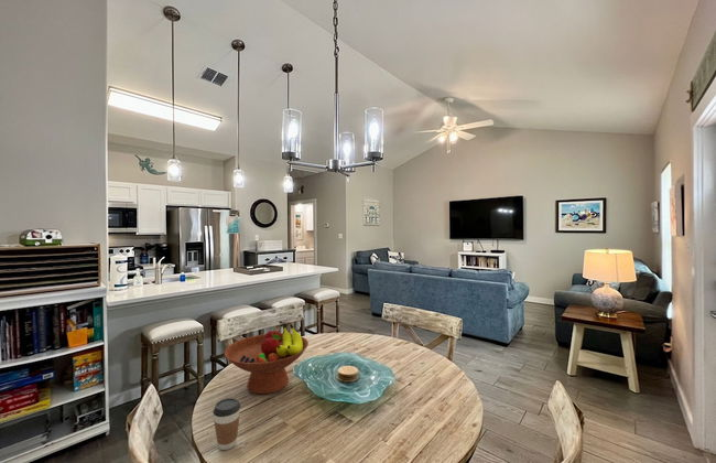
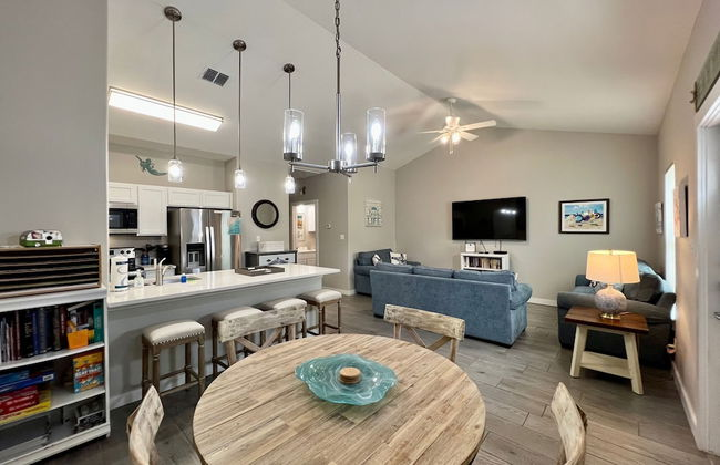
- fruit bowl (268, 357)
- coffee cup (227, 423)
